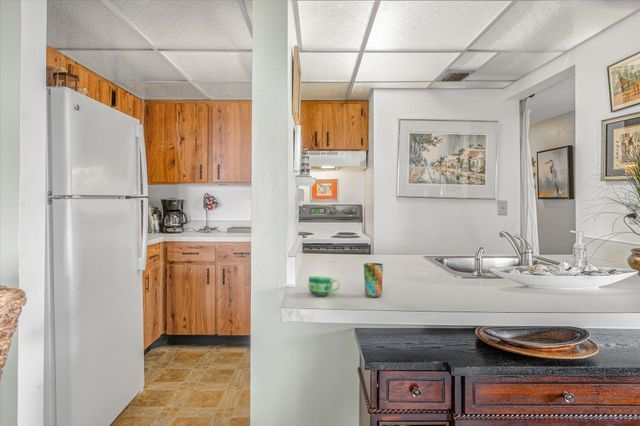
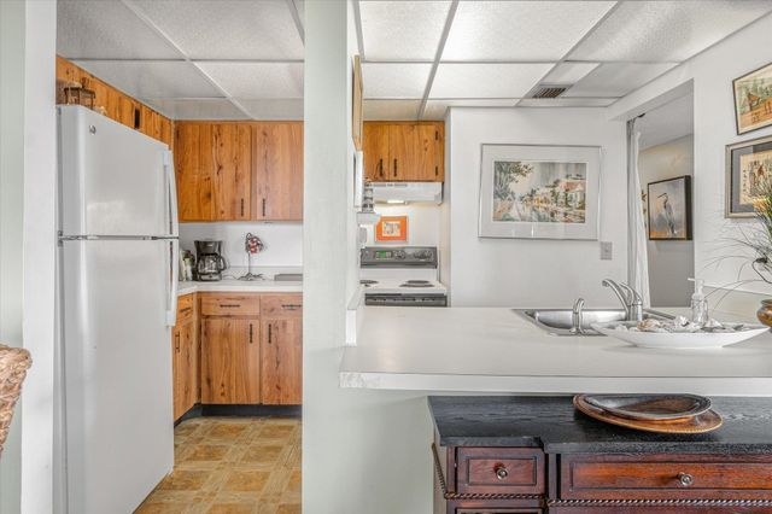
- cup (373, 280)
- cup (324, 285)
